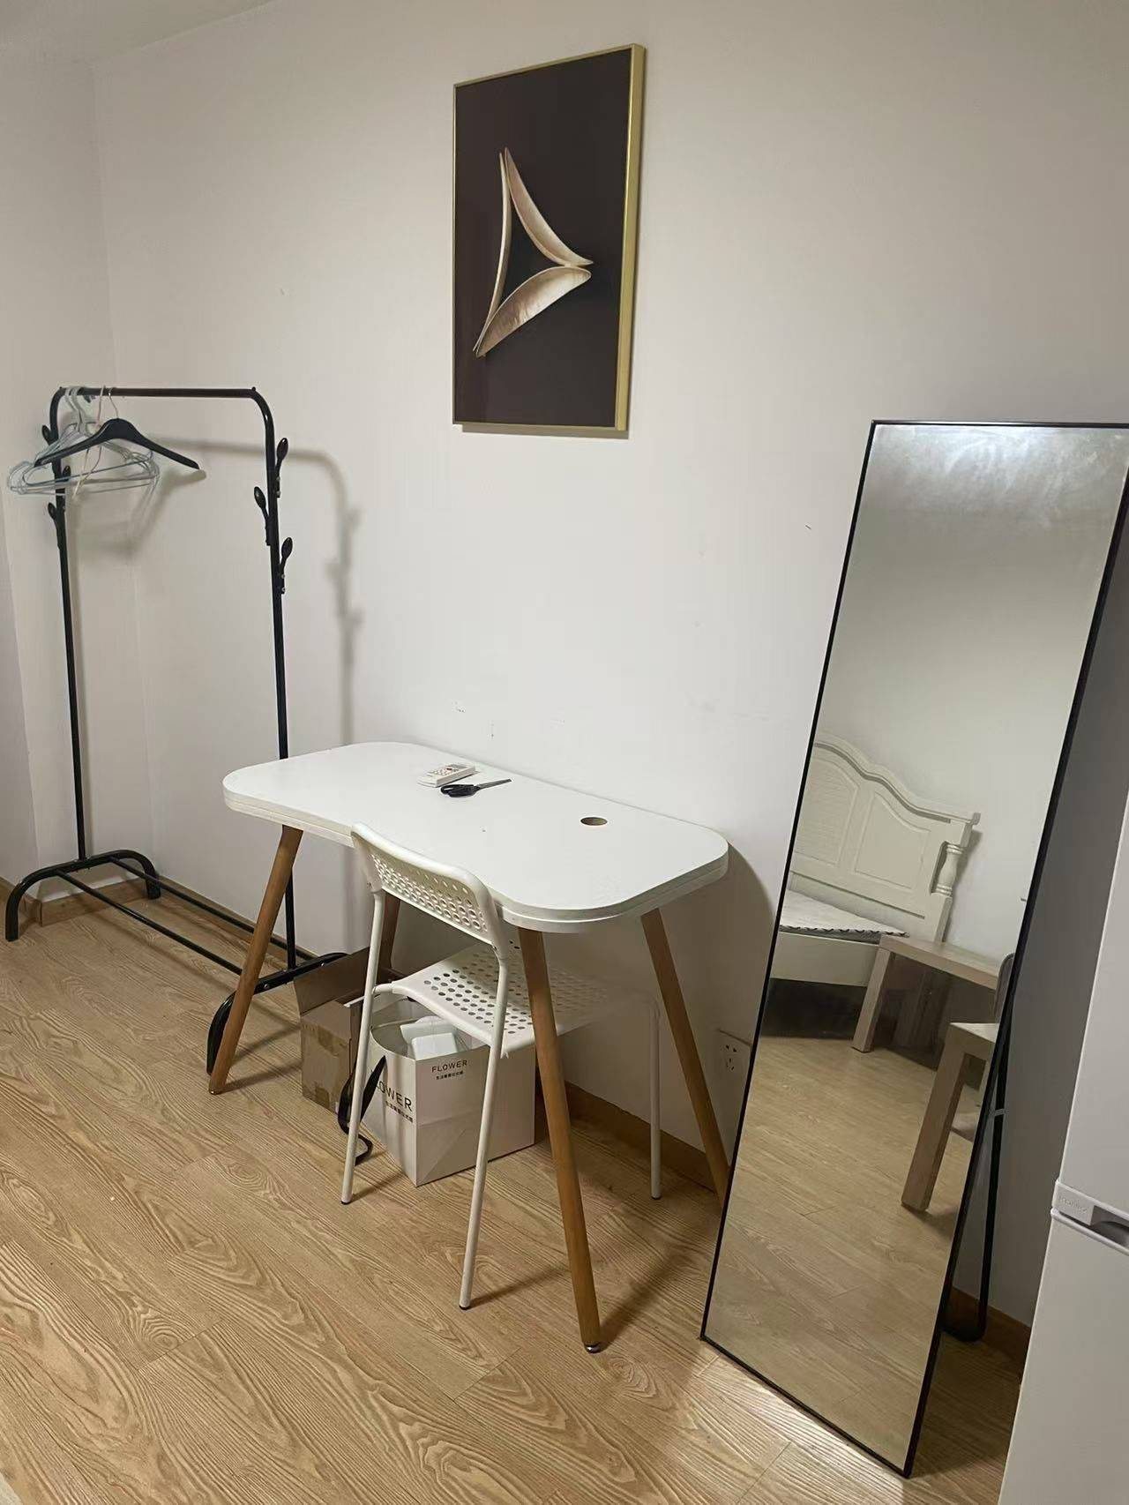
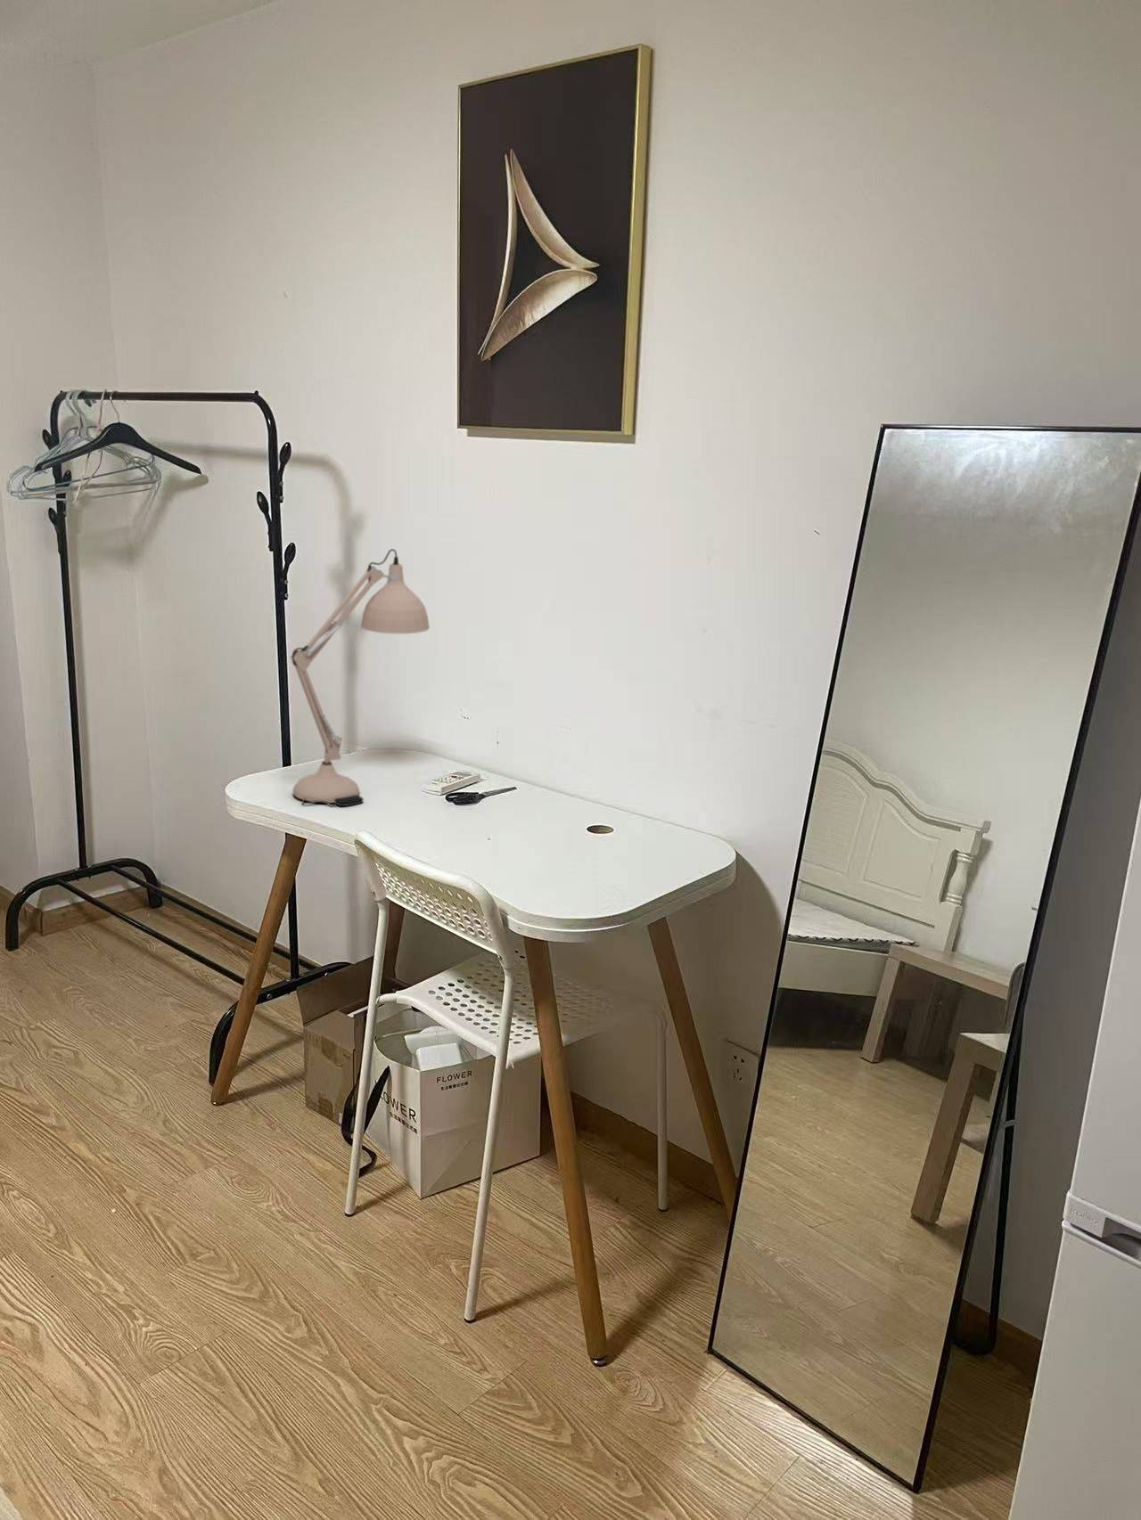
+ desk lamp (370, 631)
